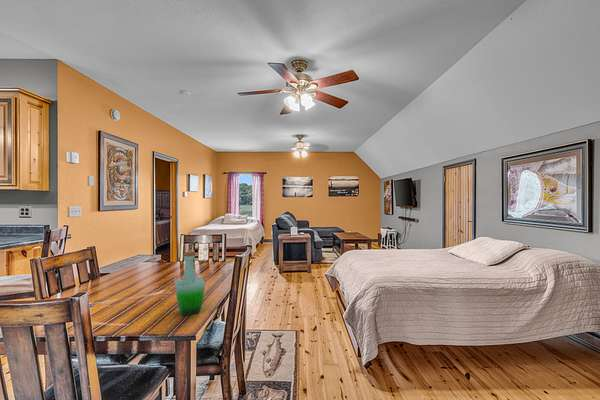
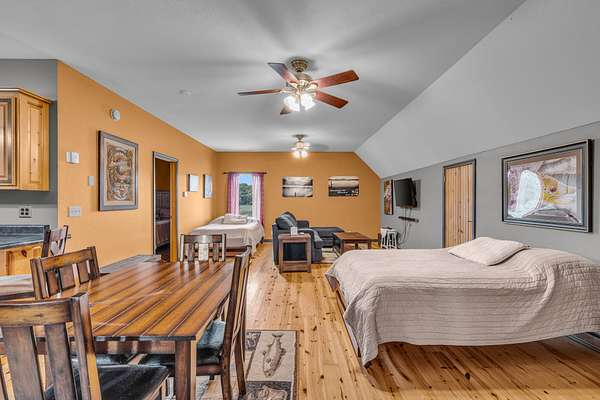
- bottle (189, 281)
